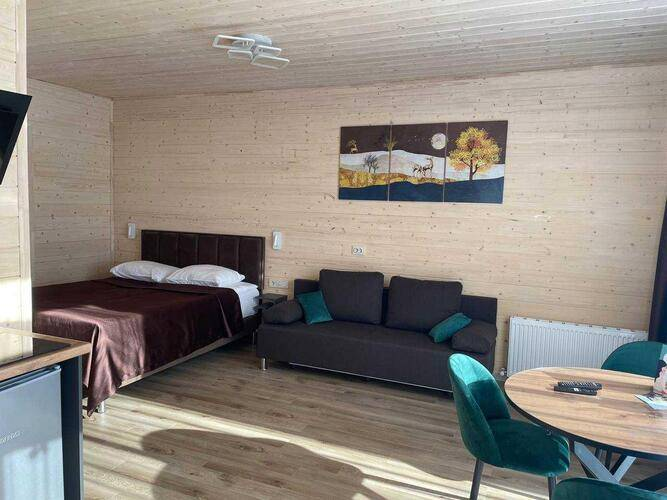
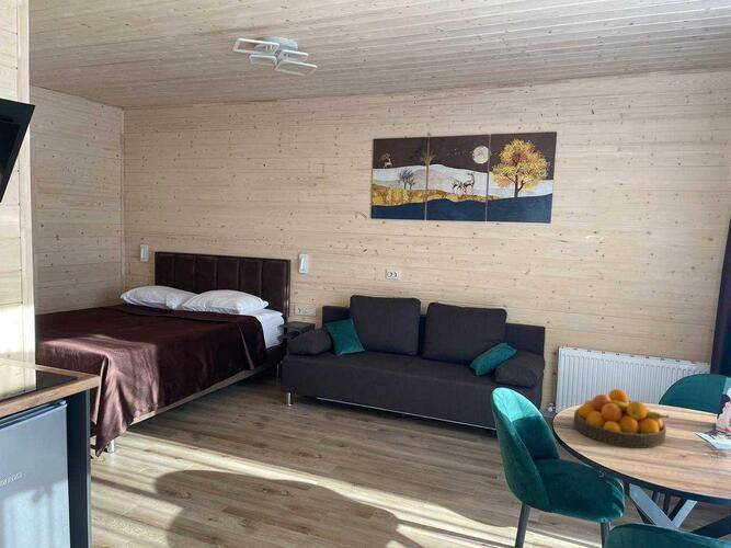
+ fruit bowl (618, 413)
